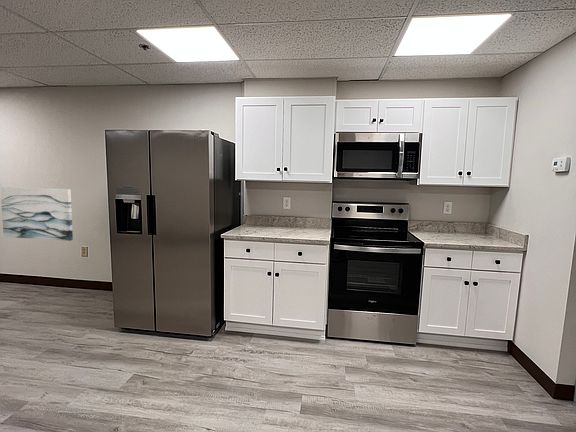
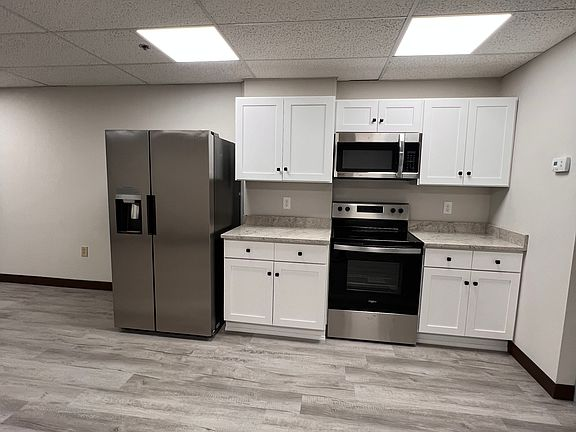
- wall art (36, 213)
